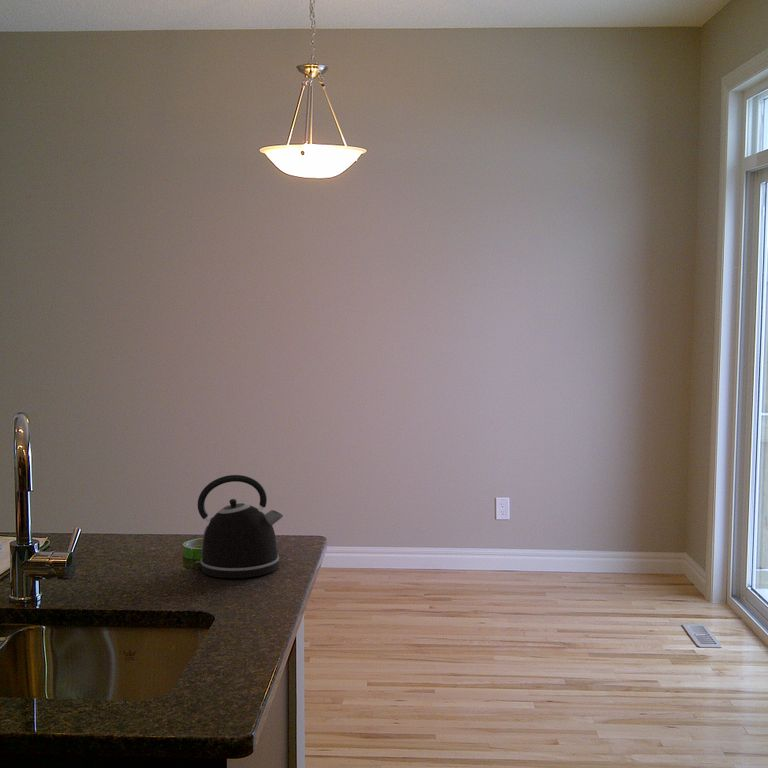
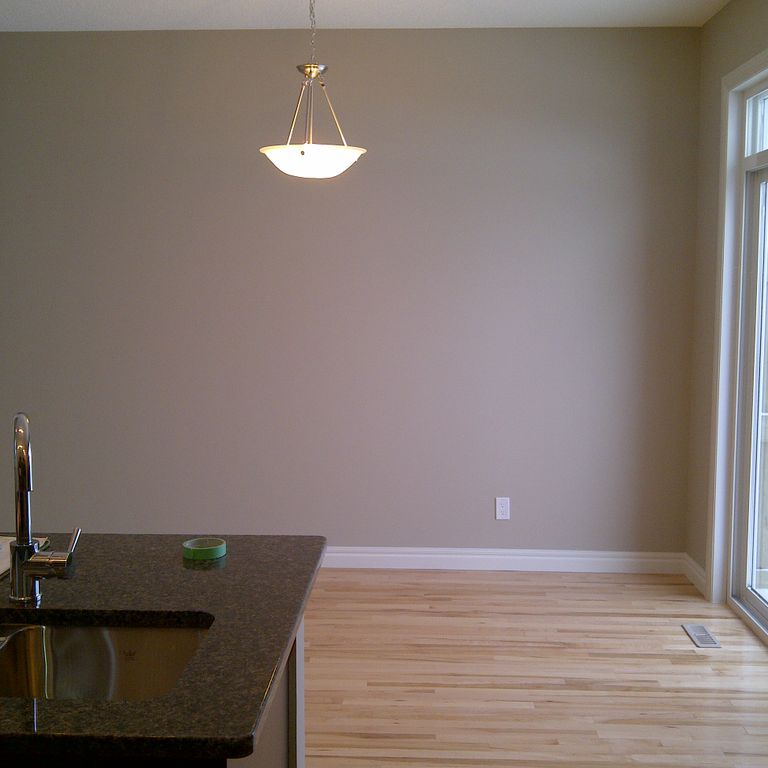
- kettle (238, 521)
